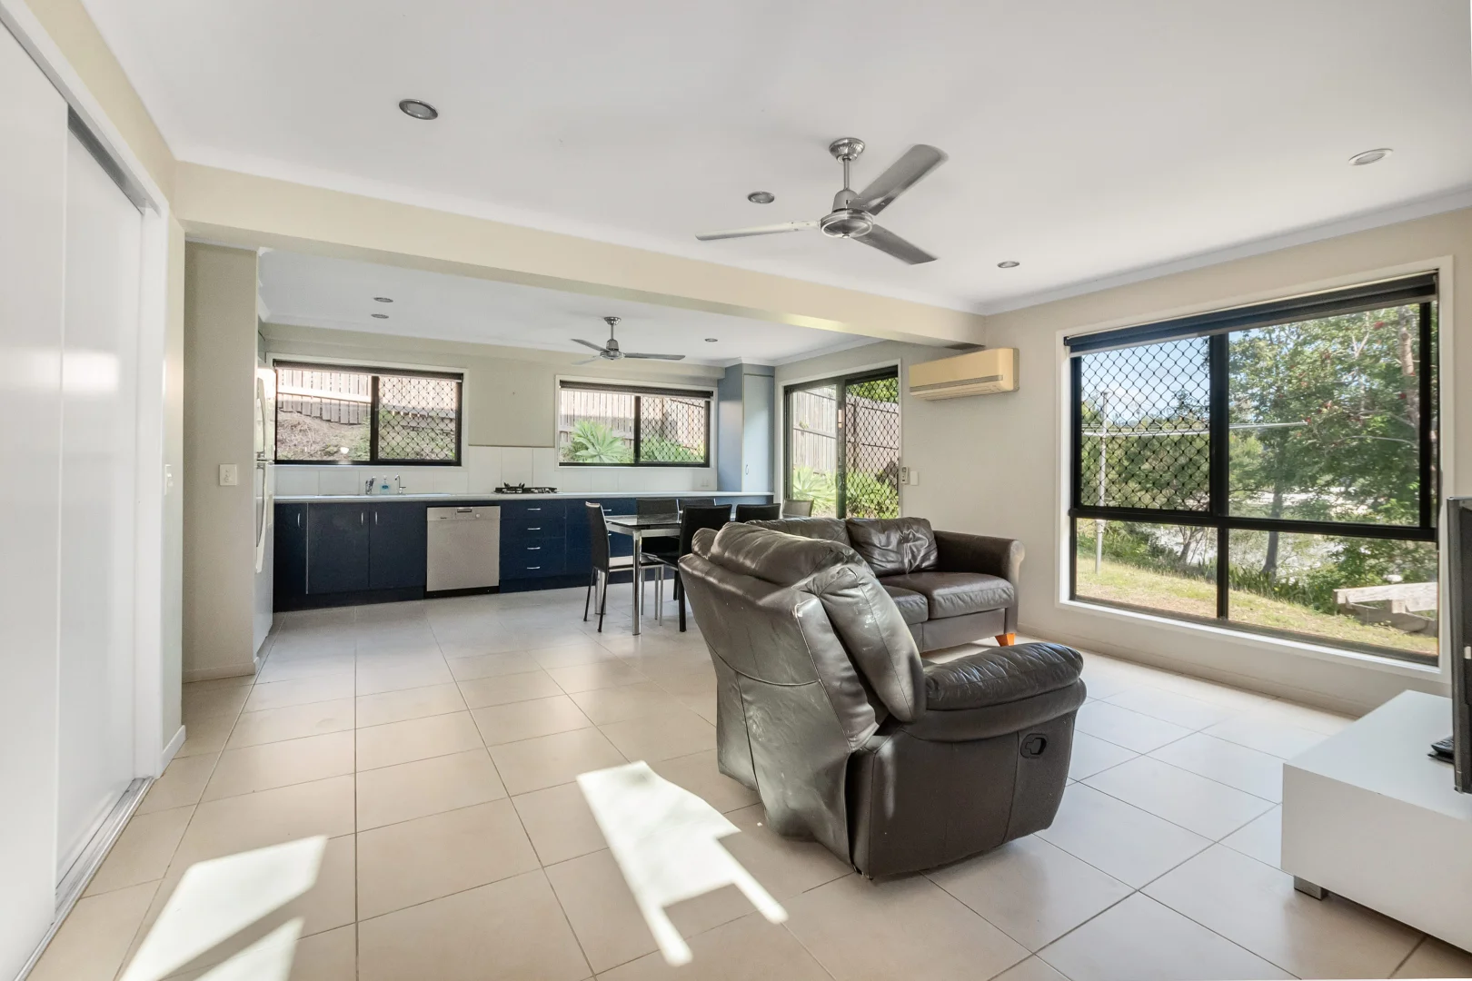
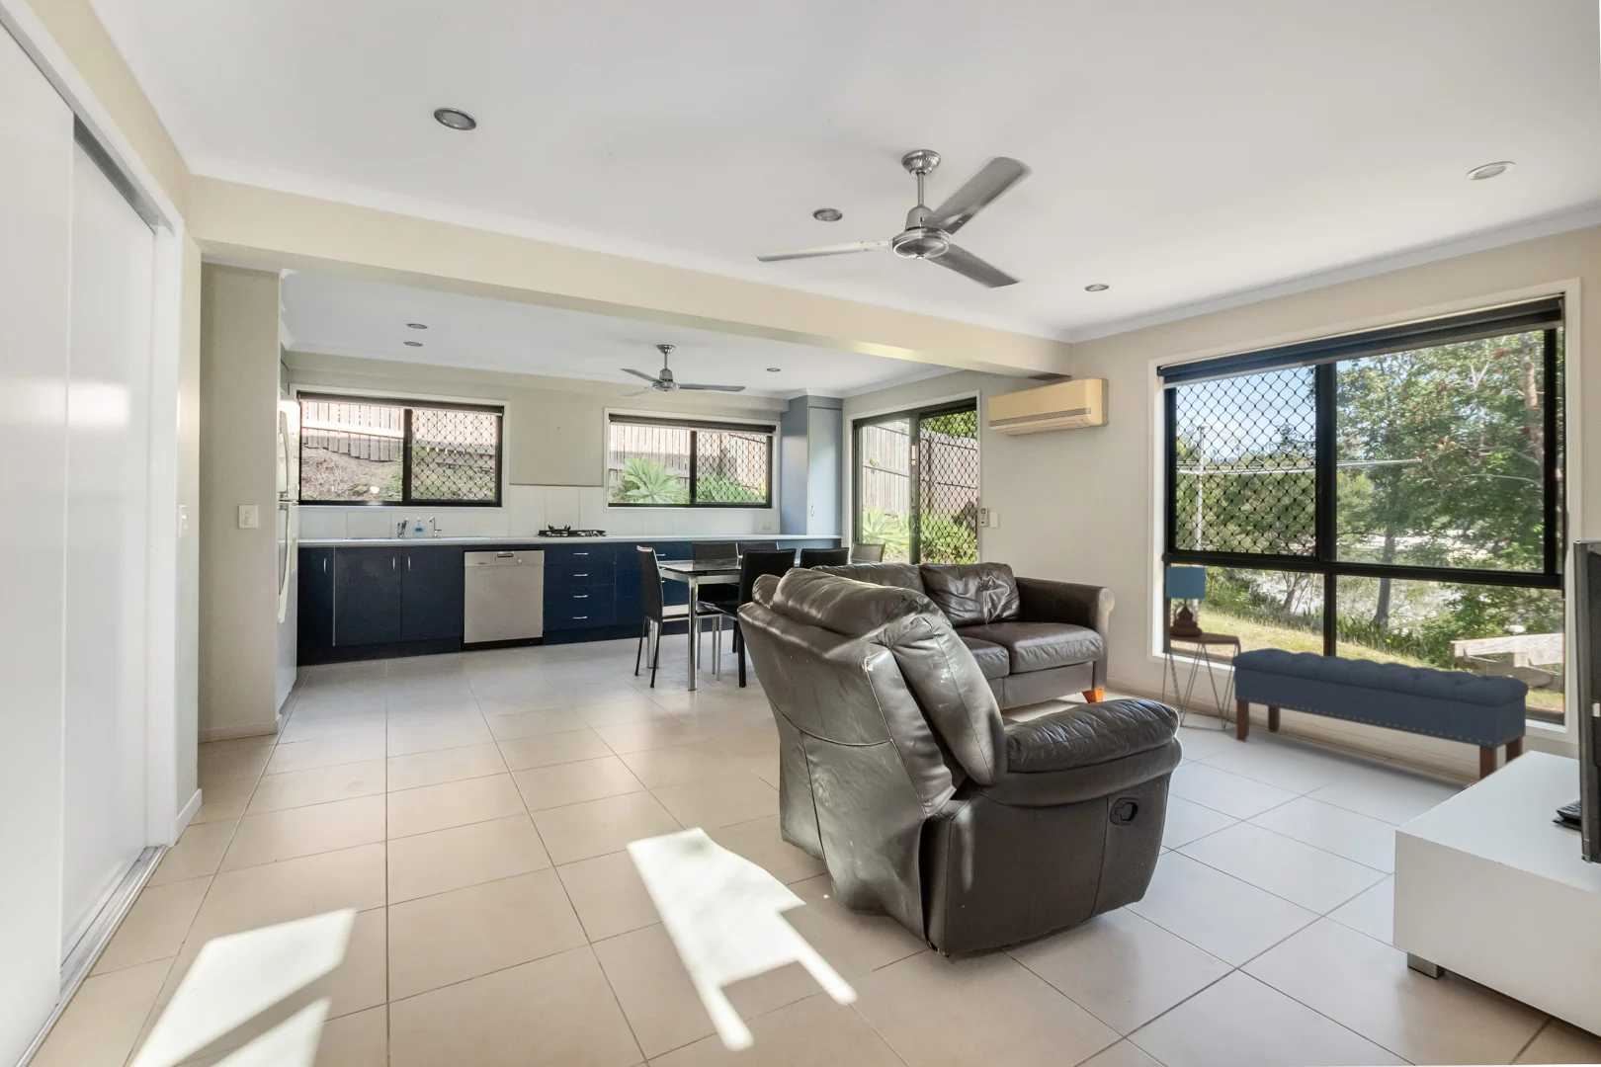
+ table lamp (1185, 600)
+ side table (1195, 675)
+ bench (1365, 711)
